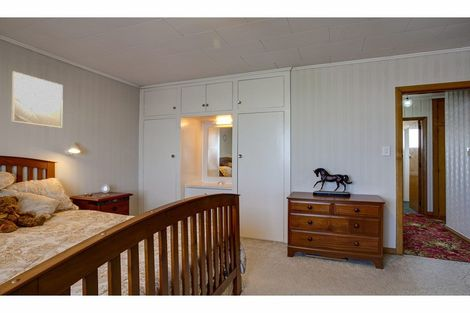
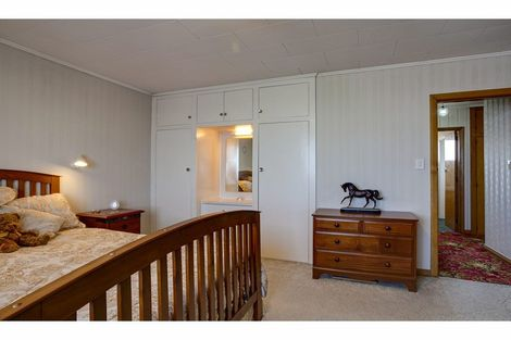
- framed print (39, 102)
